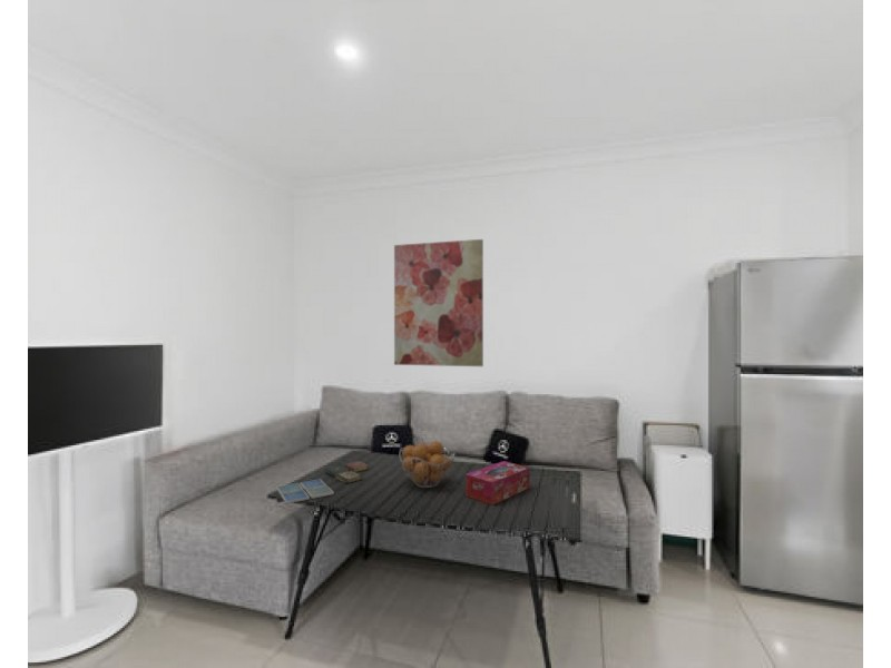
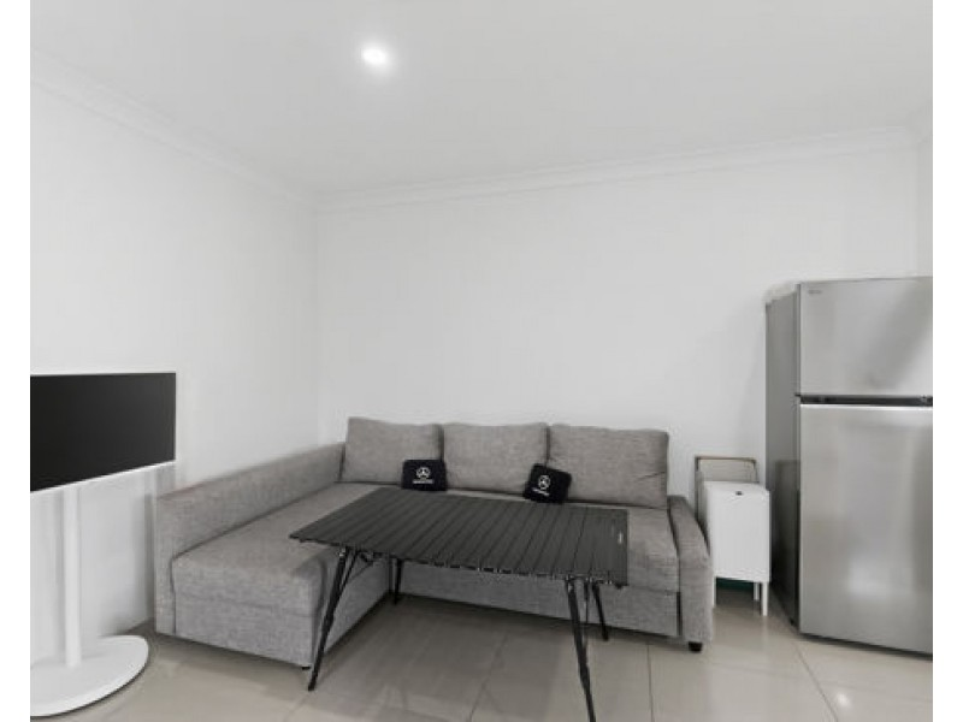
- wall art (437, 304)
- tissue box (498, 481)
- drink coaster (304, 491)
- fruit basket (427, 462)
- book (352, 471)
